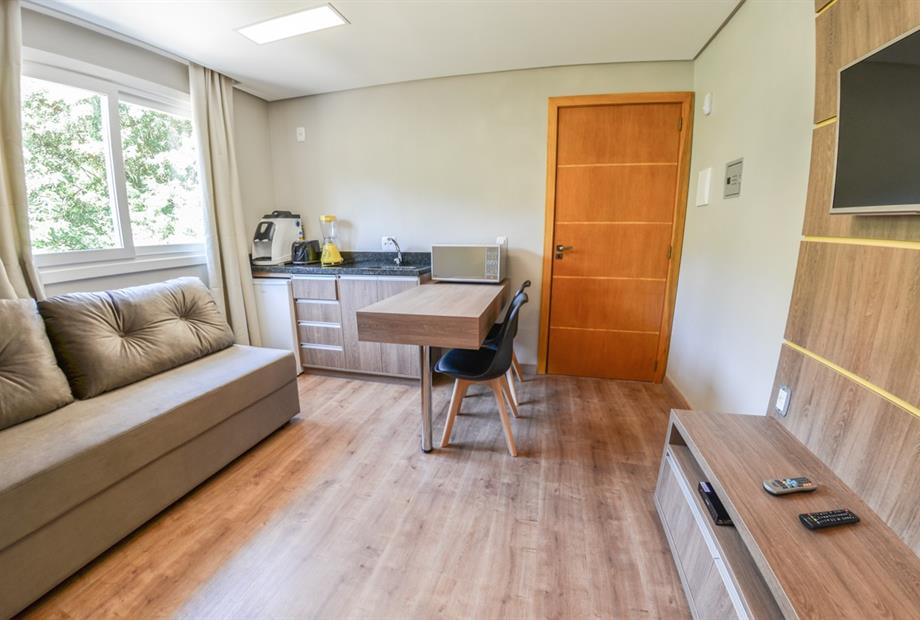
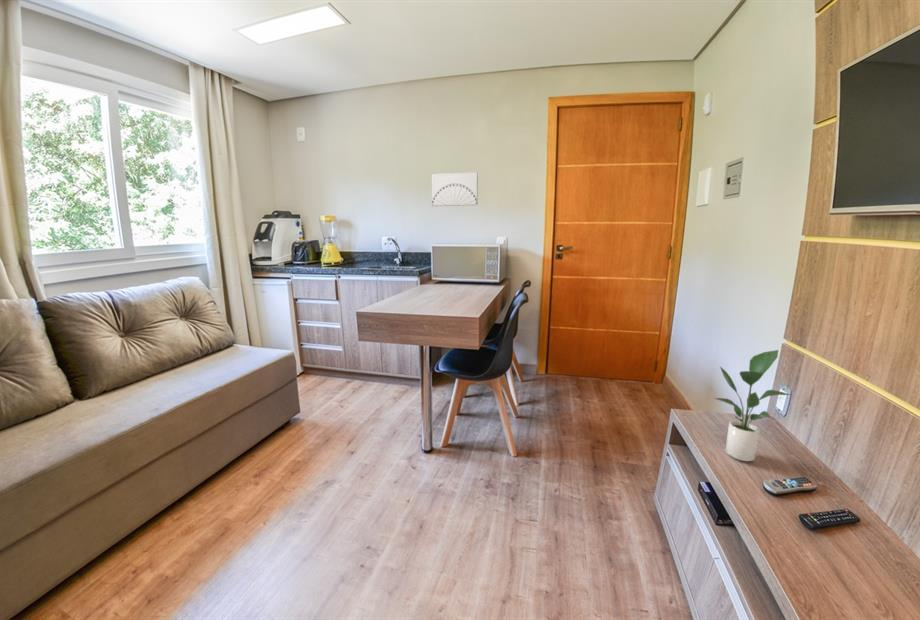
+ wall art (454, 189)
+ potted plant (742, 405)
